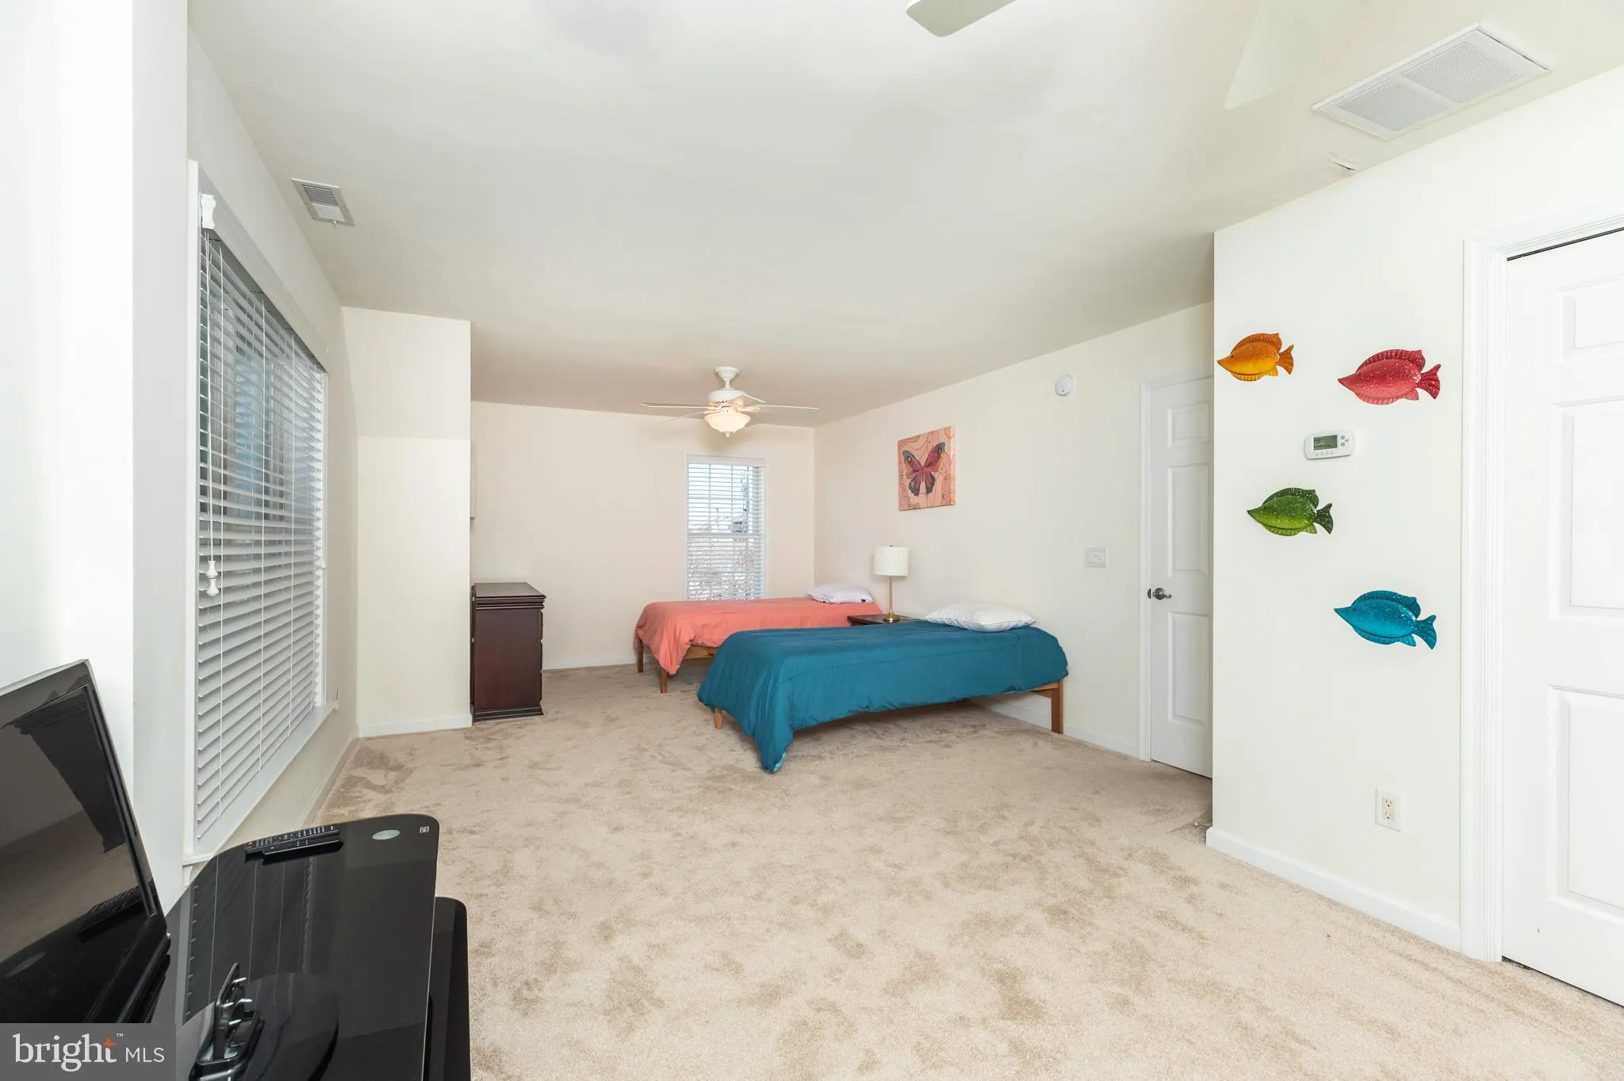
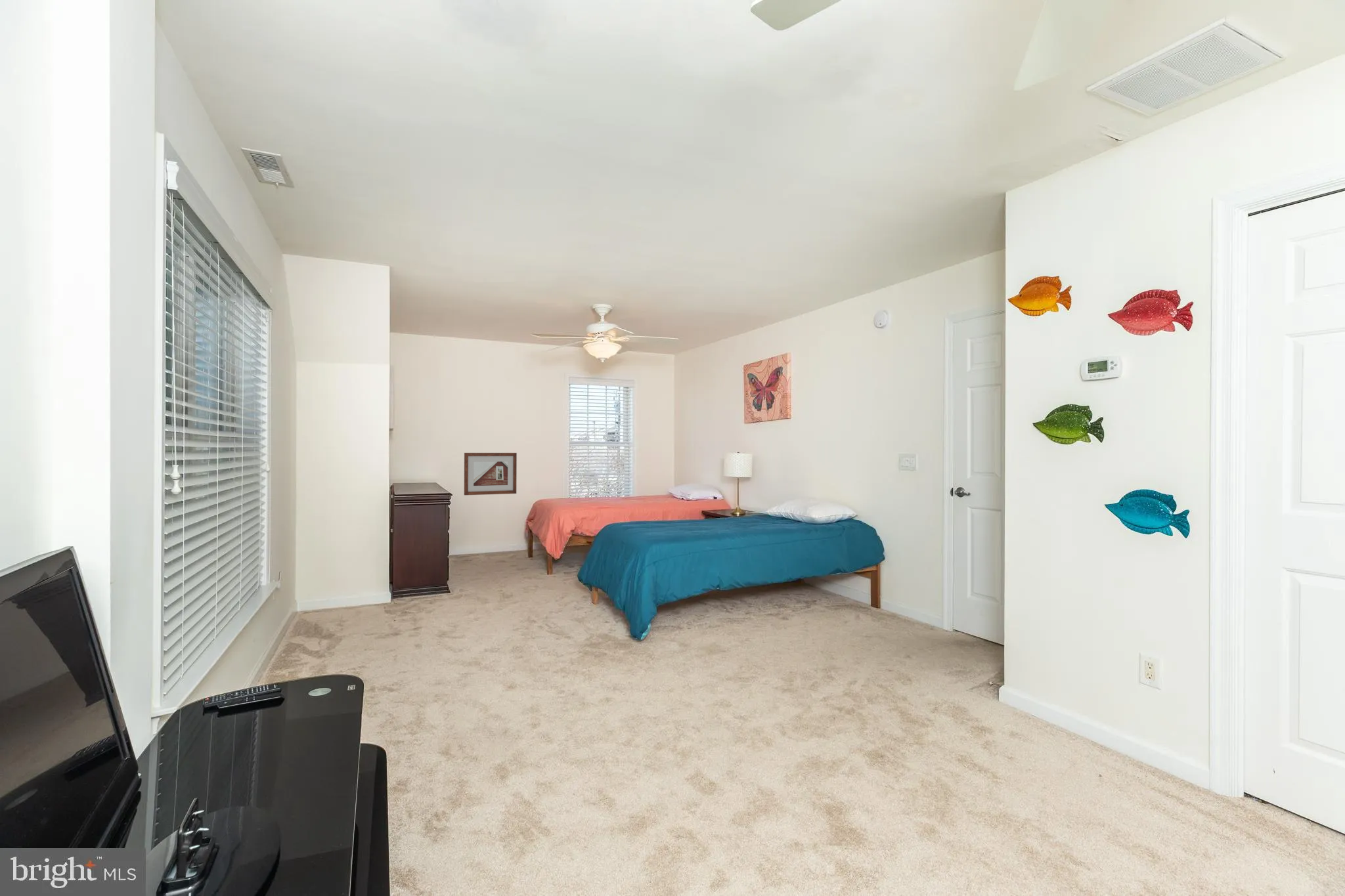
+ picture frame (491, 473)
